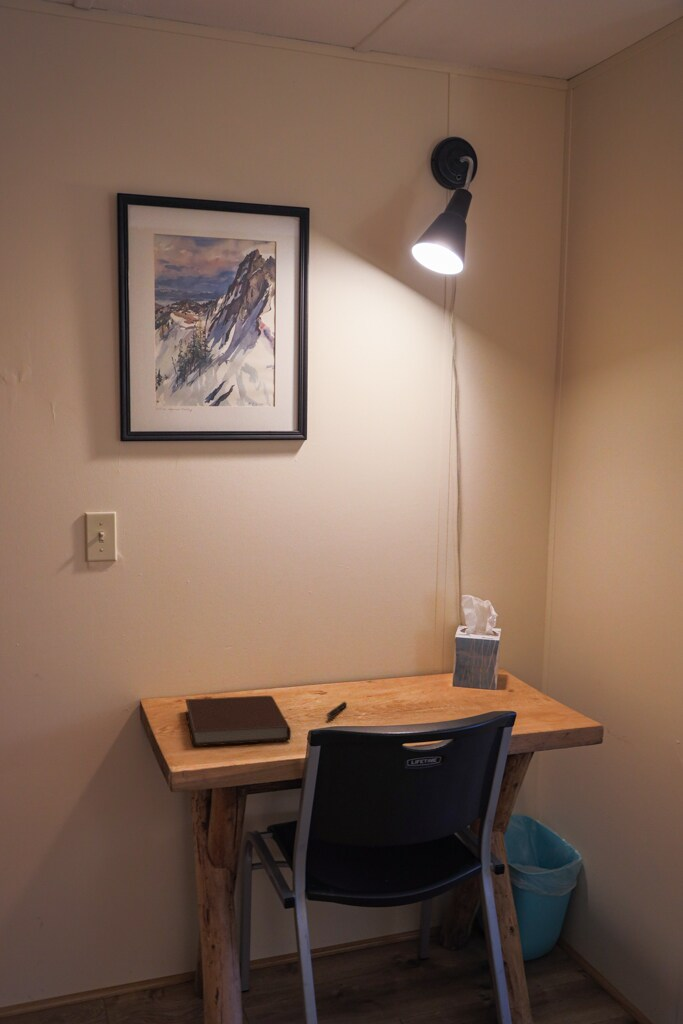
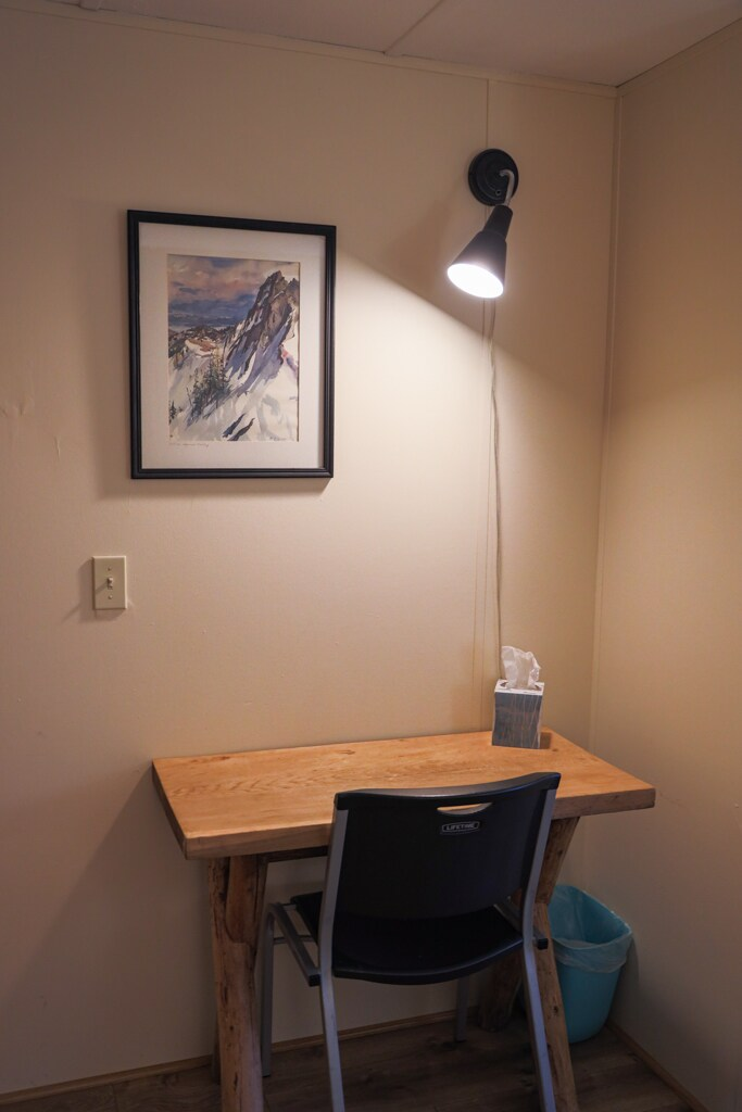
- pen (337, 708)
- notebook (235, 718)
